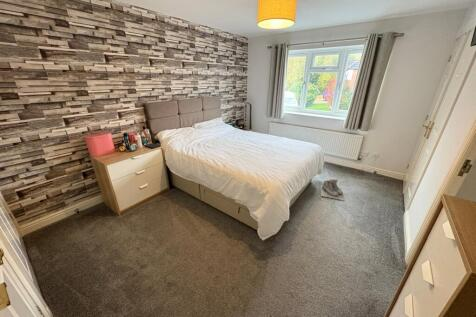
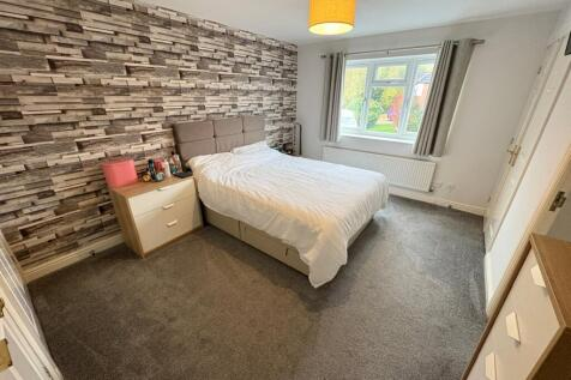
- boots (332, 186)
